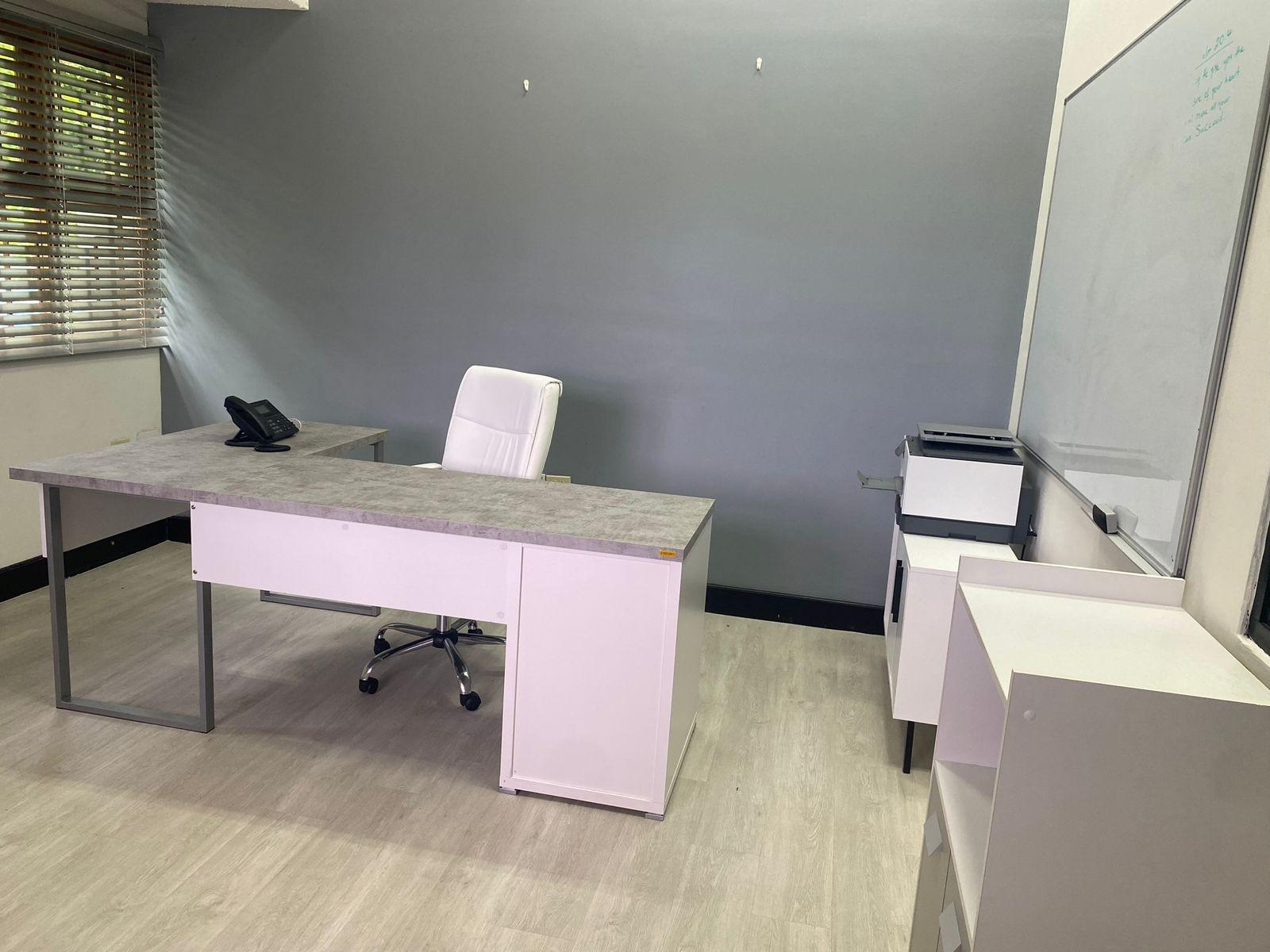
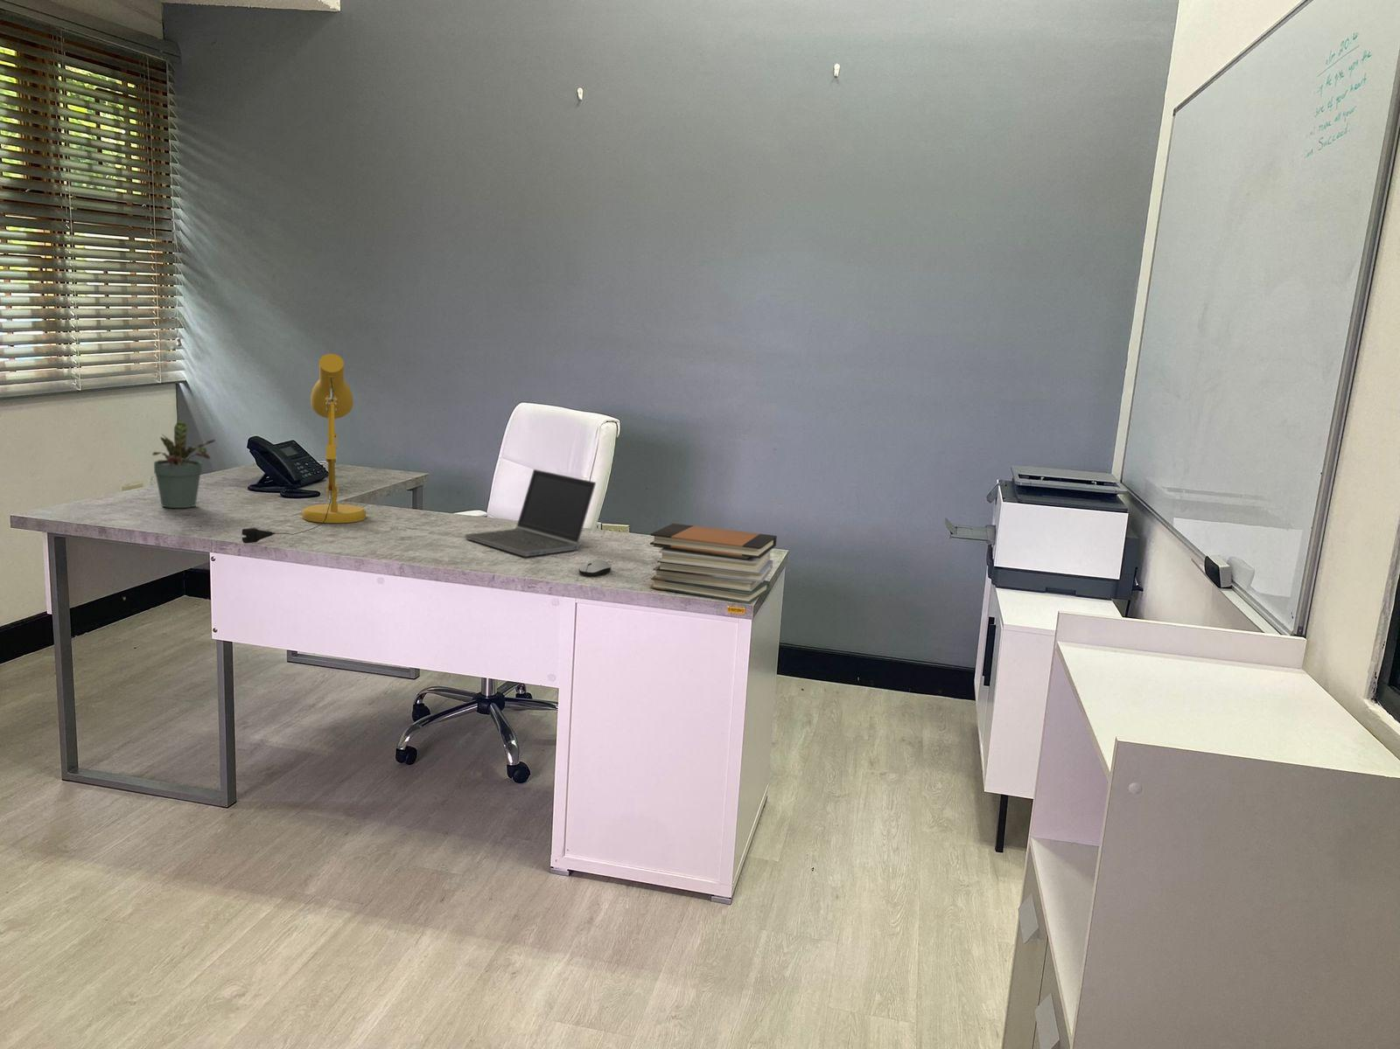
+ computer mouse (594, 565)
+ desk lamp (326, 445)
+ book stack (713, 562)
+ potted plant (184, 463)
+ laptop computer (529, 510)
